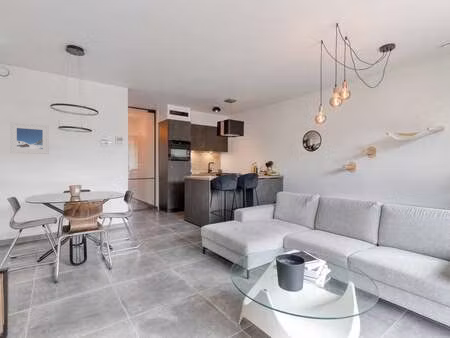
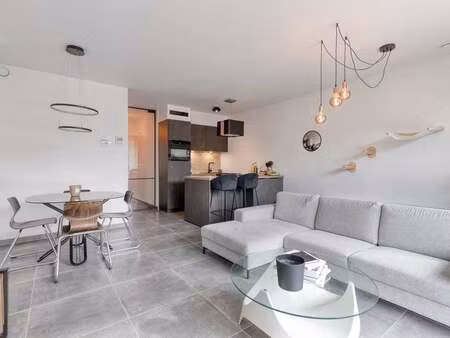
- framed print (30, 138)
